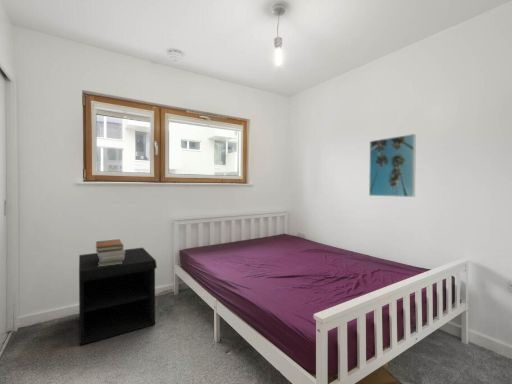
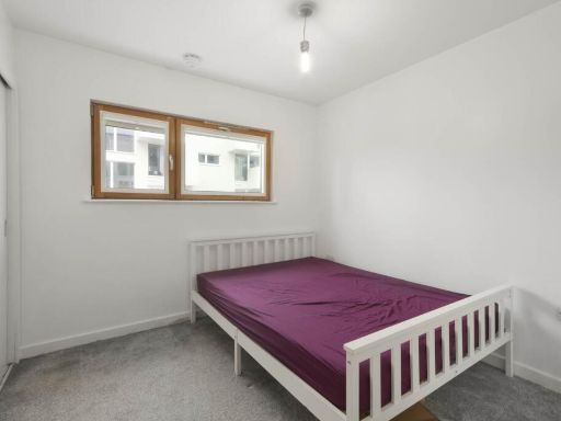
- nightstand (116, 289)
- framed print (390, 167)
- book stack (109, 251)
